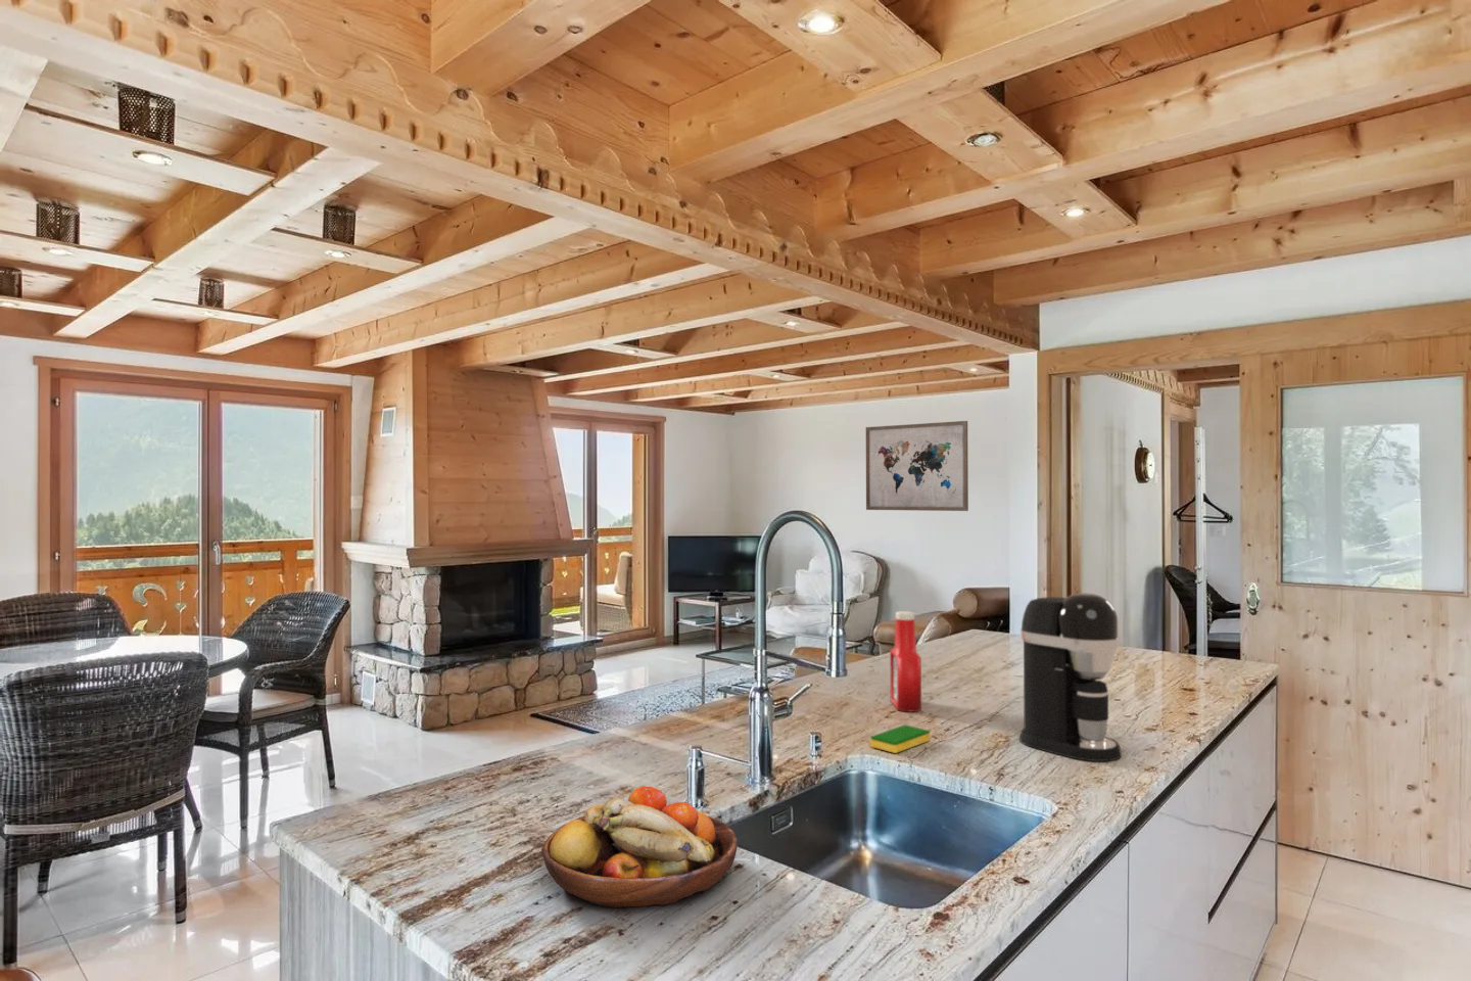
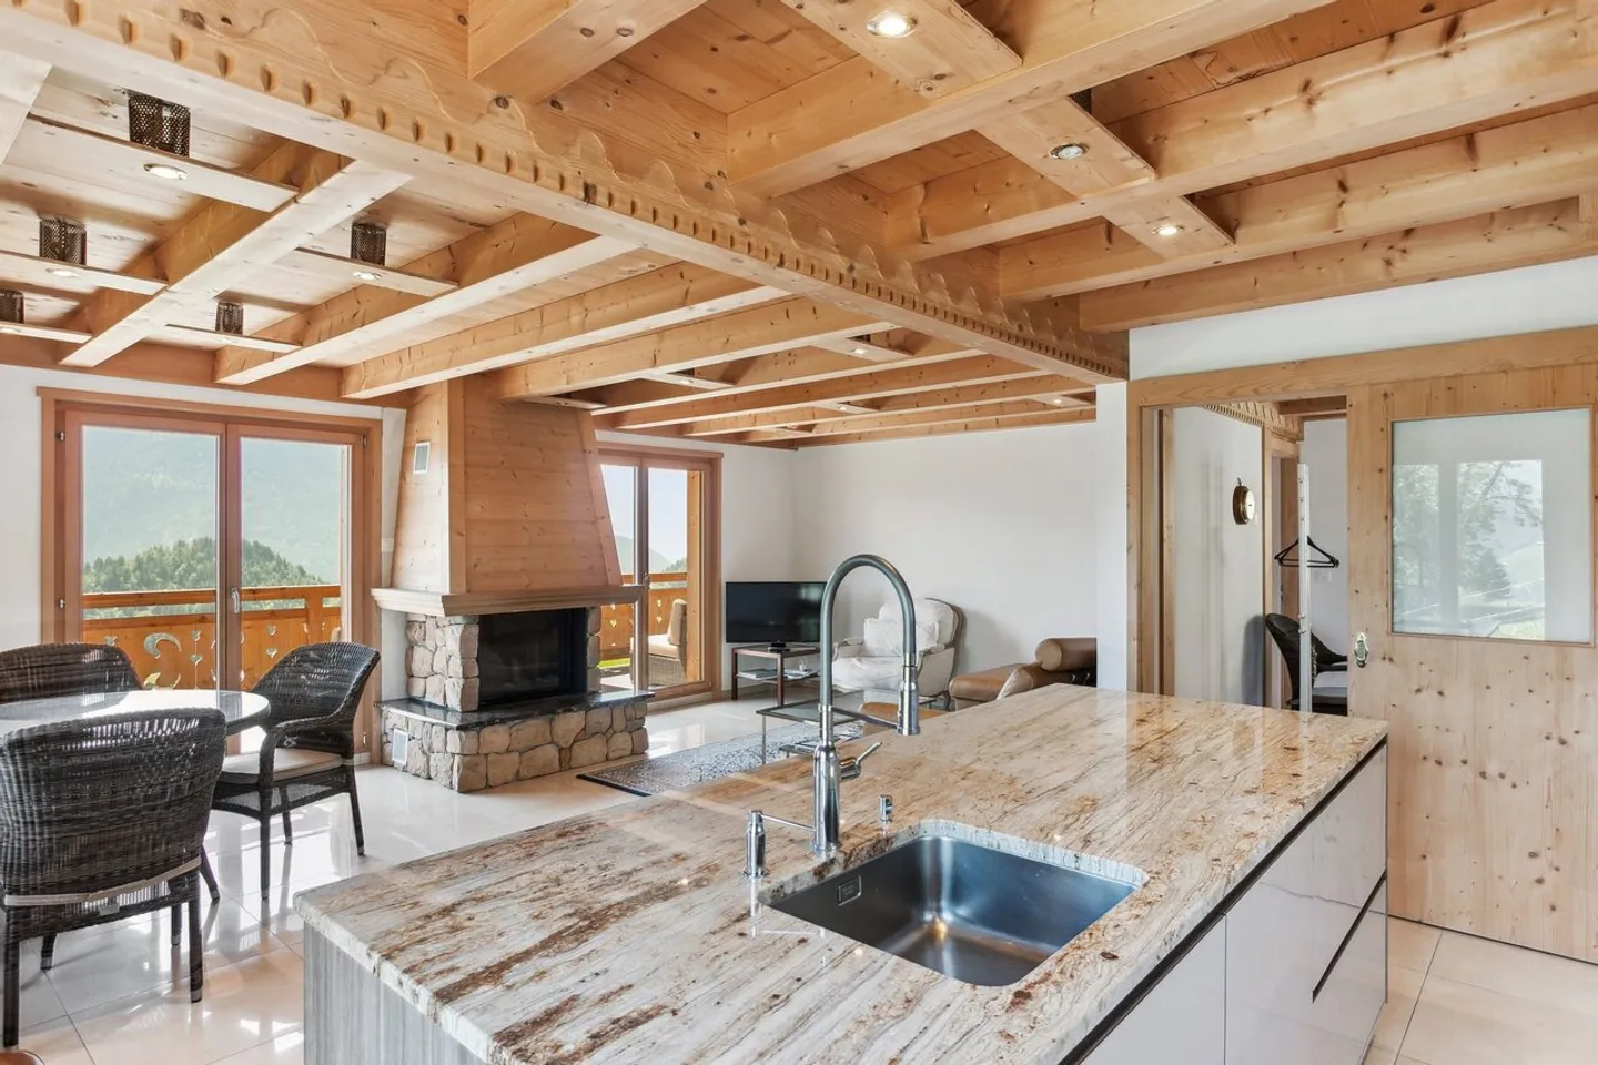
- coffee maker (1068, 669)
- dish sponge (900, 738)
- soap bottle (905, 658)
- fruit bowl (642, 832)
- wall art (914, 468)
